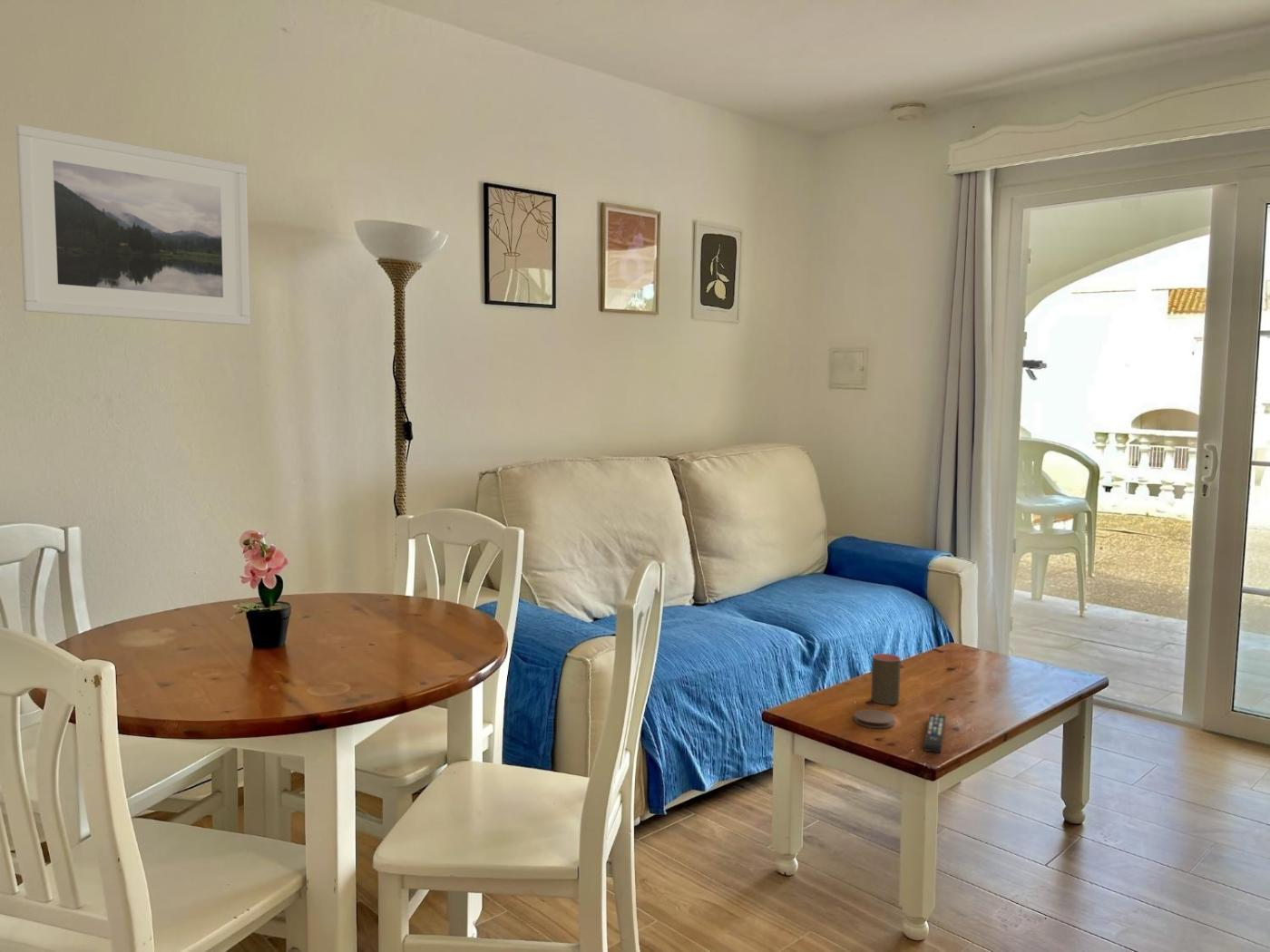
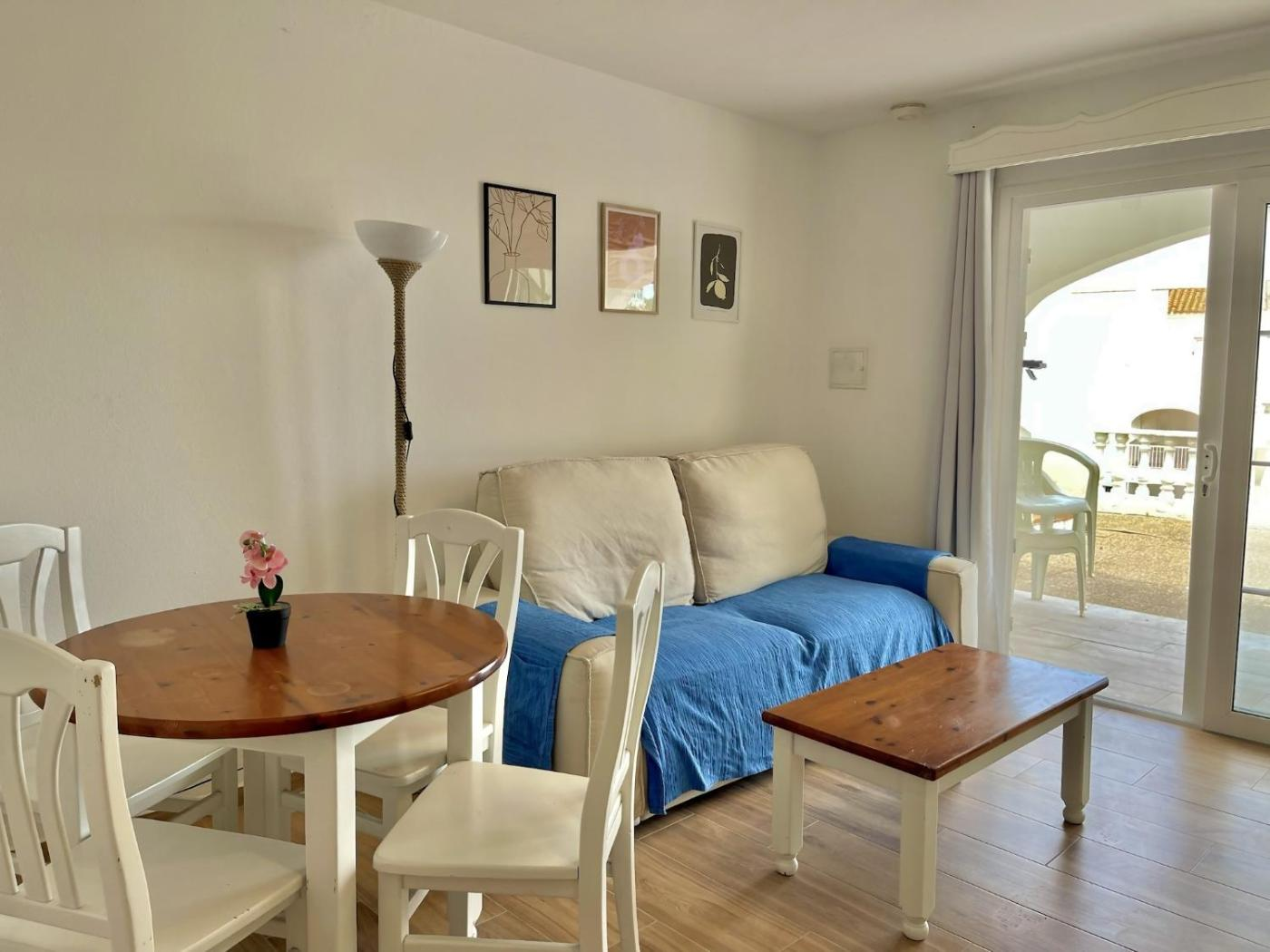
- cup (885, 678)
- coaster (874, 718)
- remote control (934, 732)
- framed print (142, 233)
